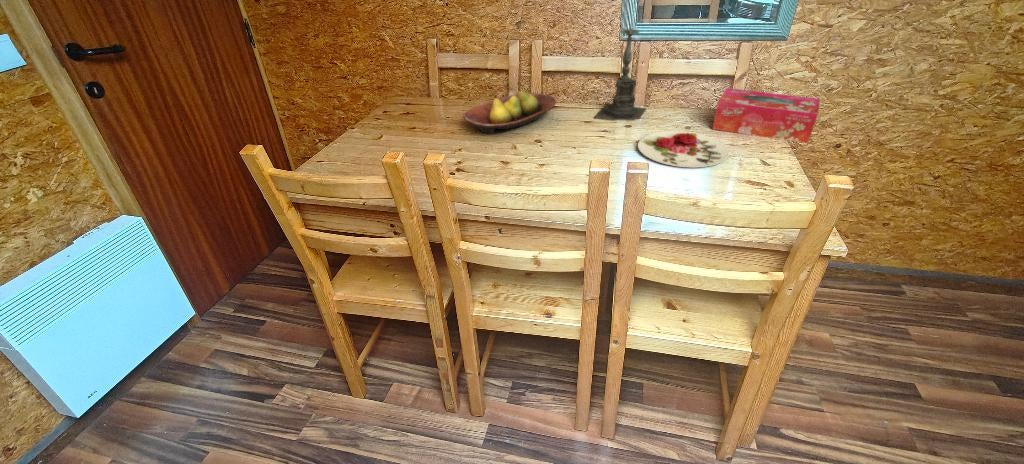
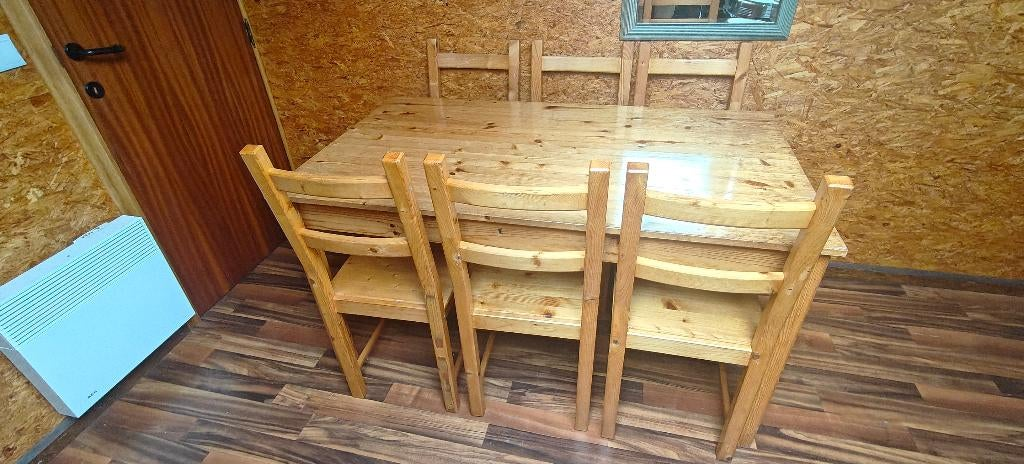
- plate (682, 147)
- tissue box (764, 114)
- candle holder (625, 66)
- fruit bowl (511, 109)
